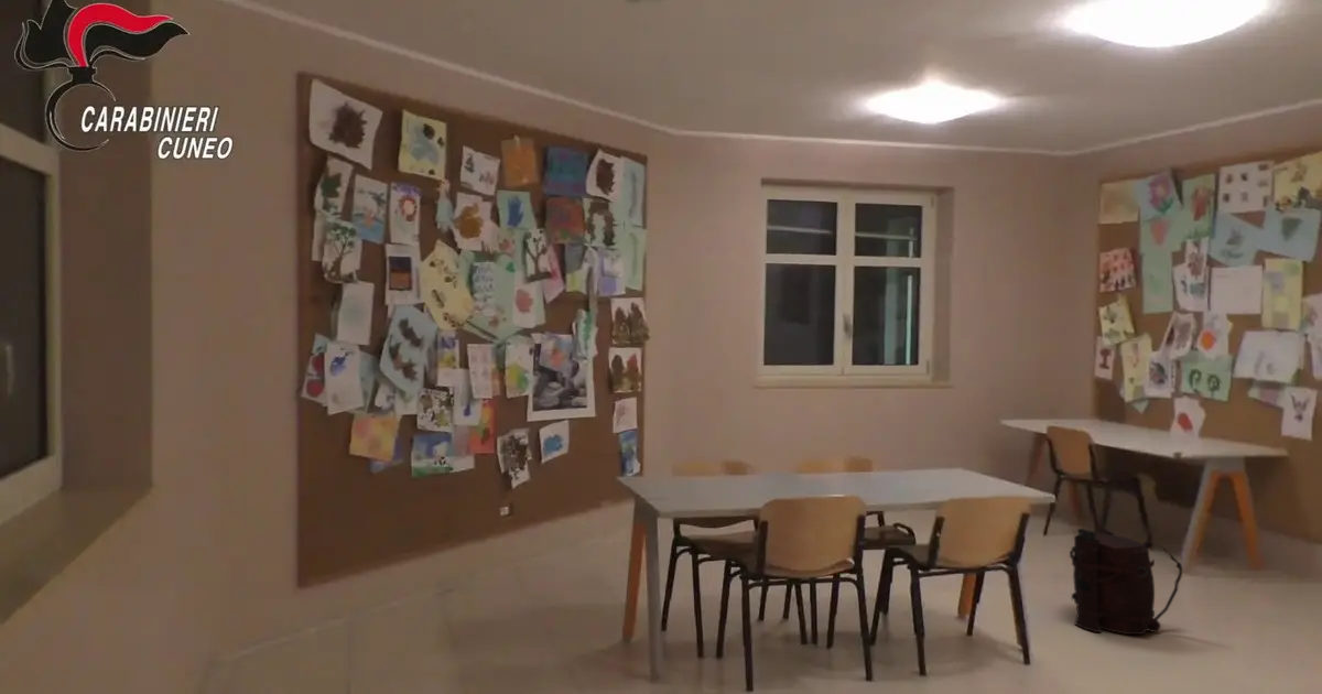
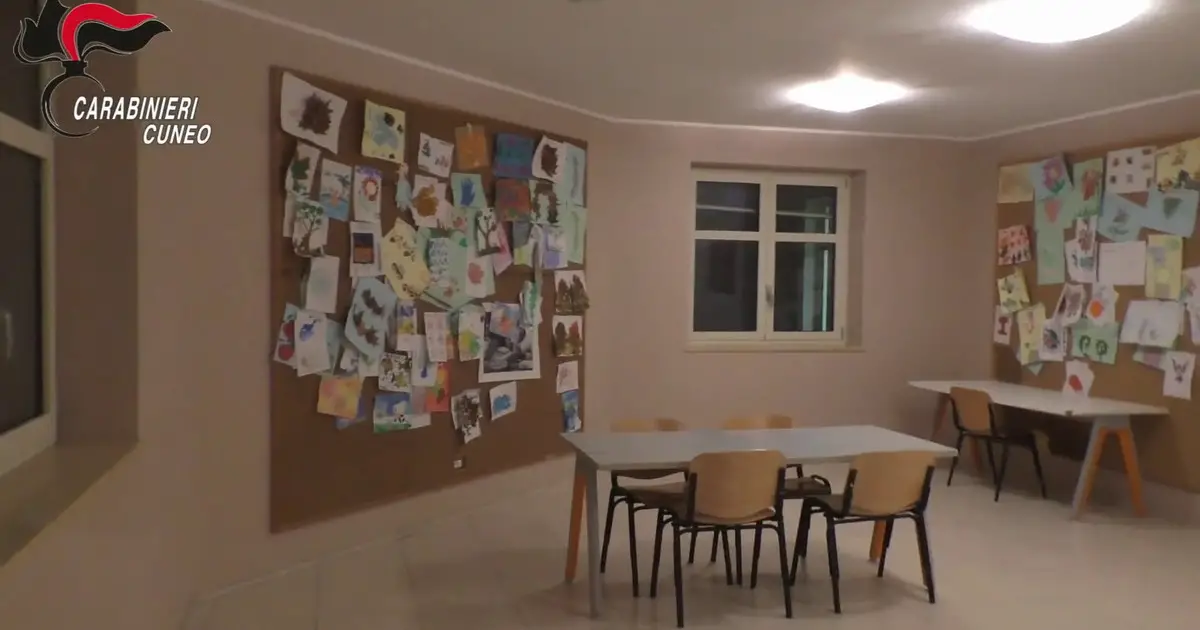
- backpack (1112, 576)
